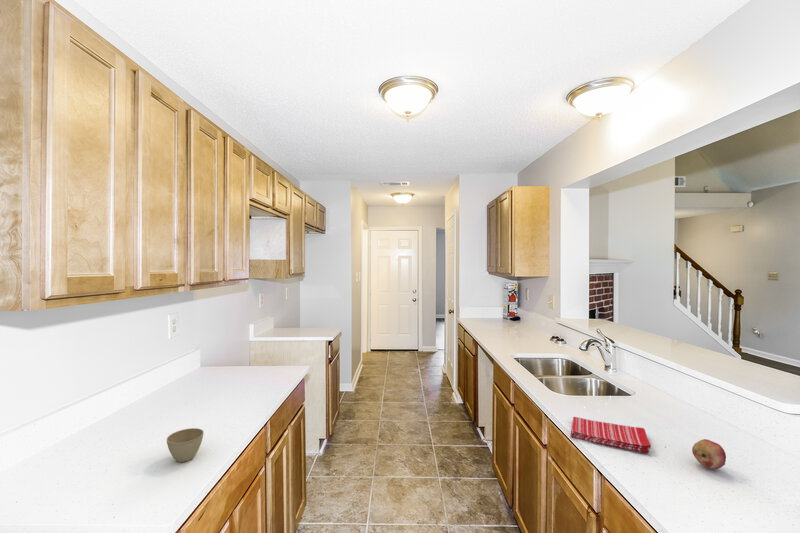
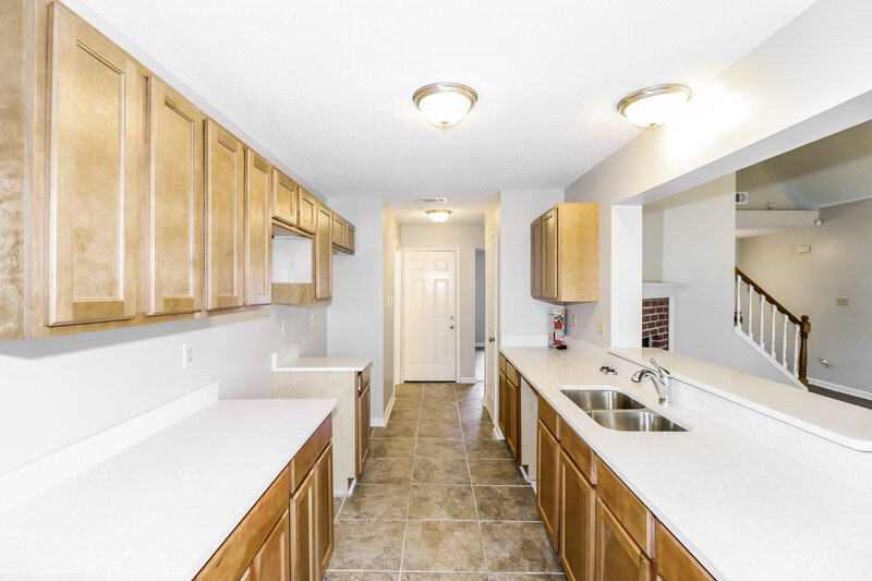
- dish towel (608, 432)
- fruit (709, 454)
- flower pot (185, 446)
